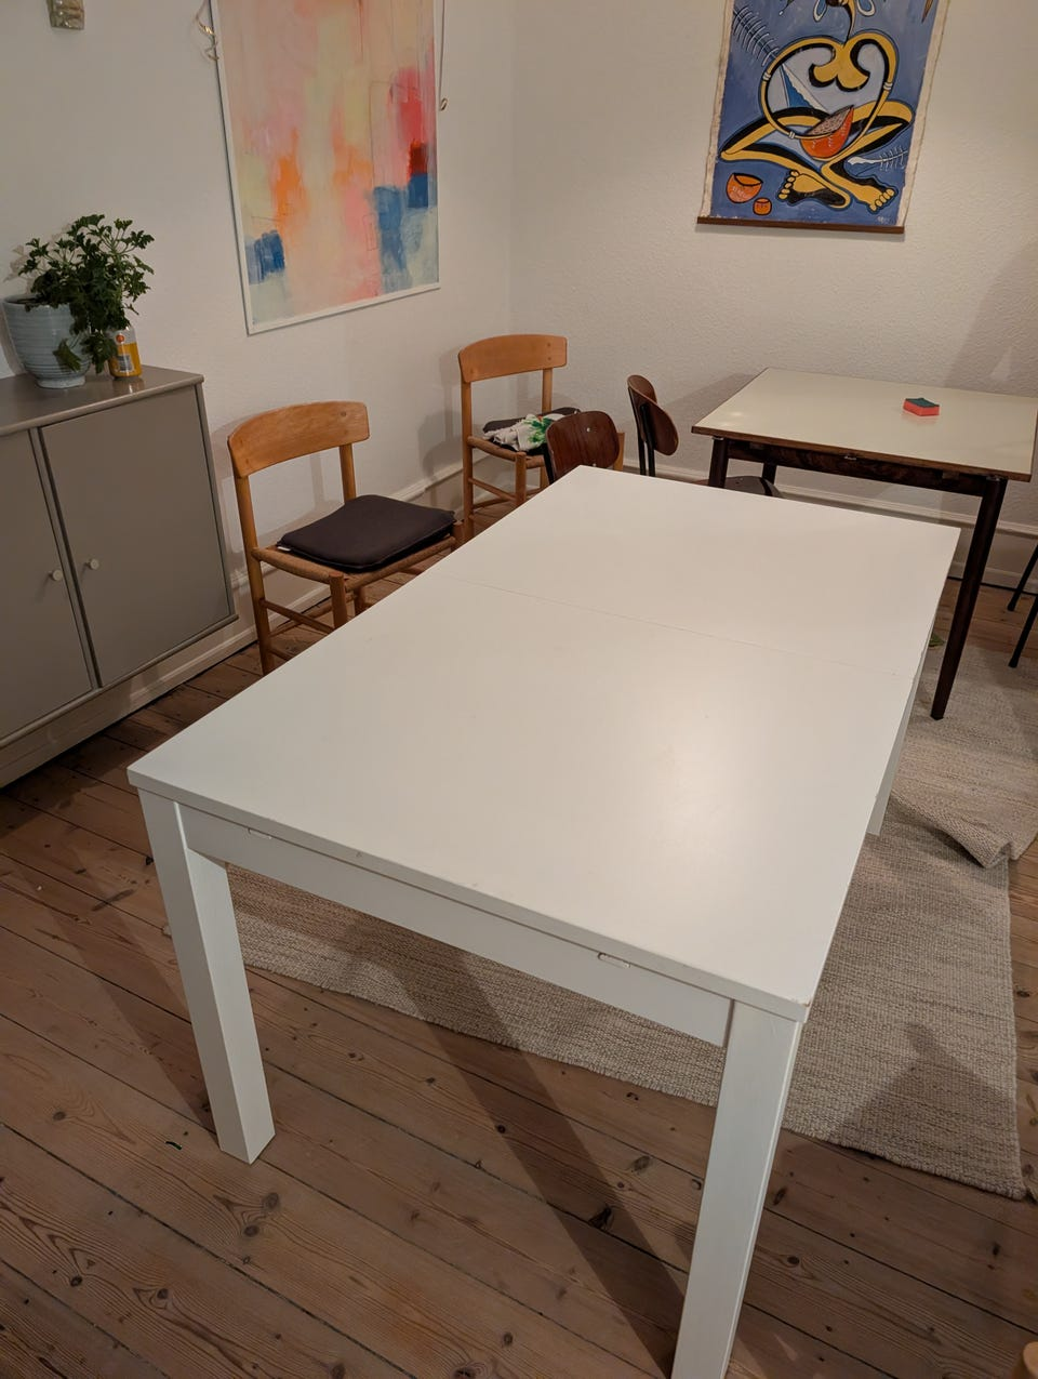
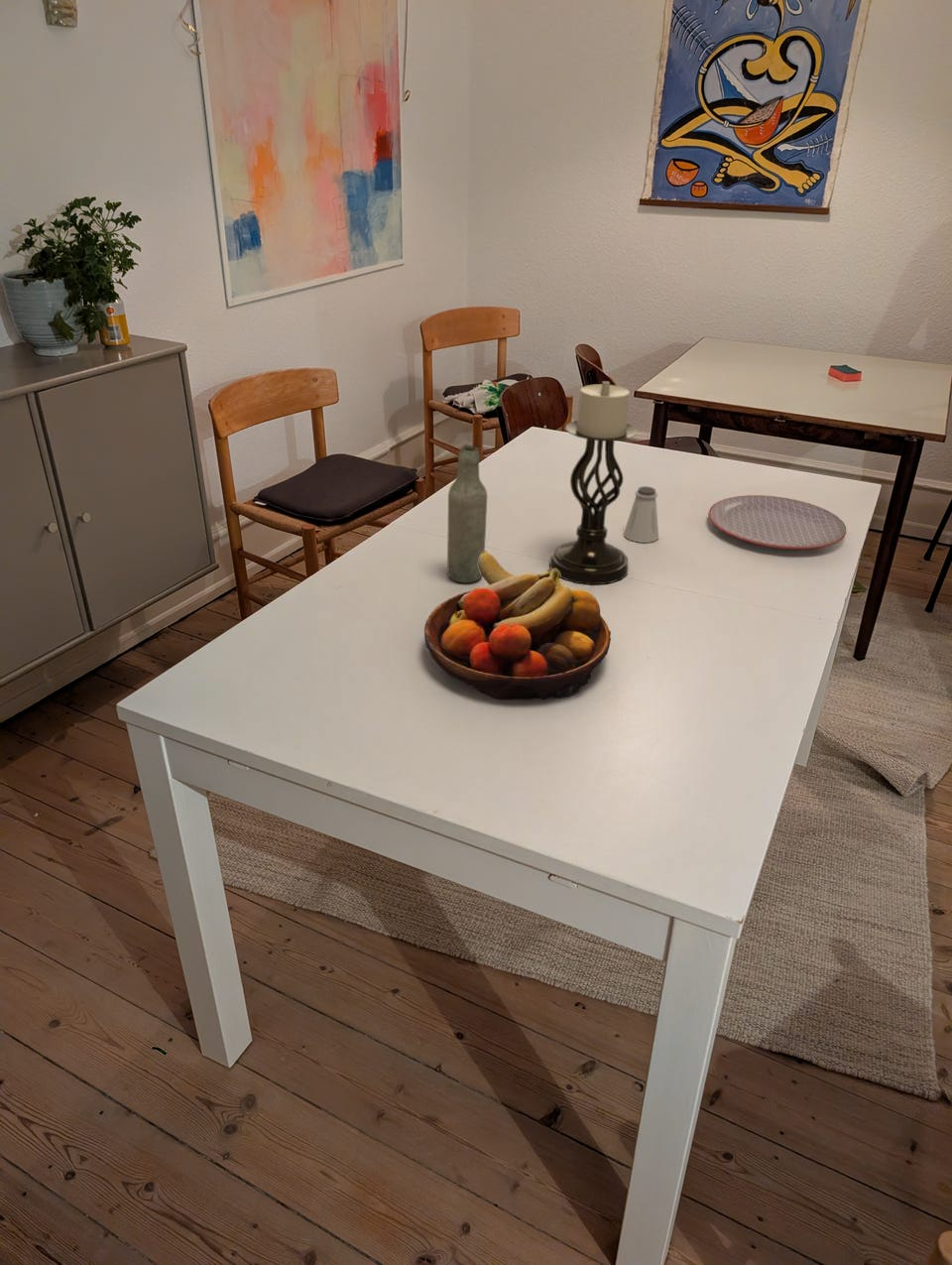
+ plate (774, 524)
+ fruit bowl (516, 620)
+ saltshaker (644, 512)
+ candle holder (596, 479)
+ bottle (466, 514)
